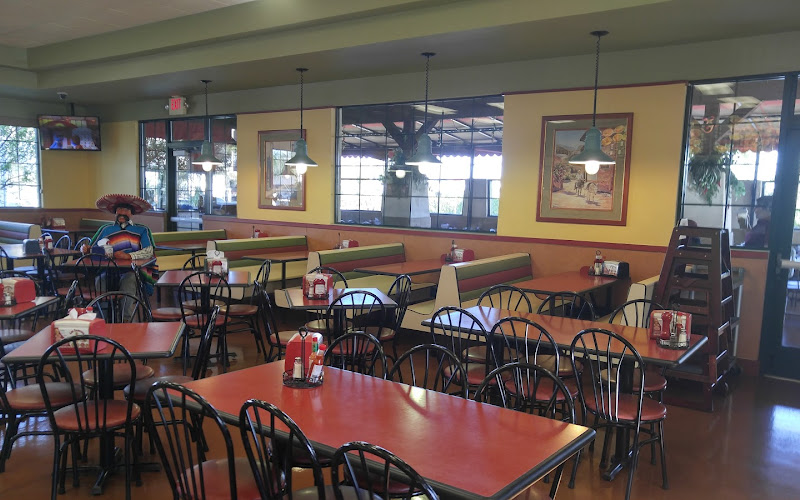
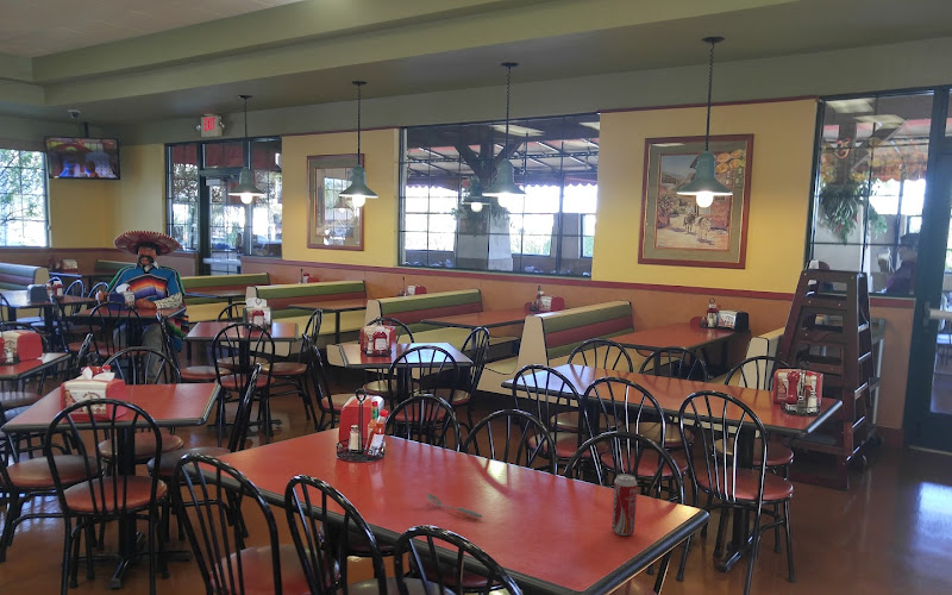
+ beverage can (624, 505)
+ spoon (452, 507)
